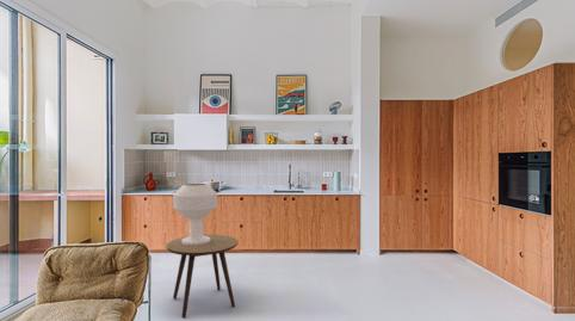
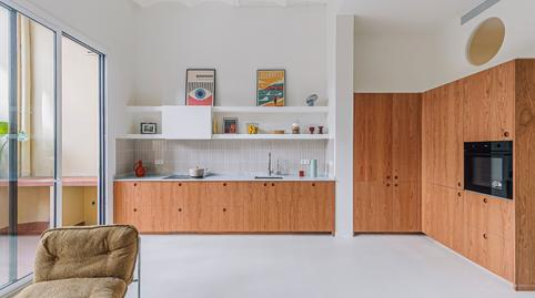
- table lamp (196, 212)
- side table (192, 271)
